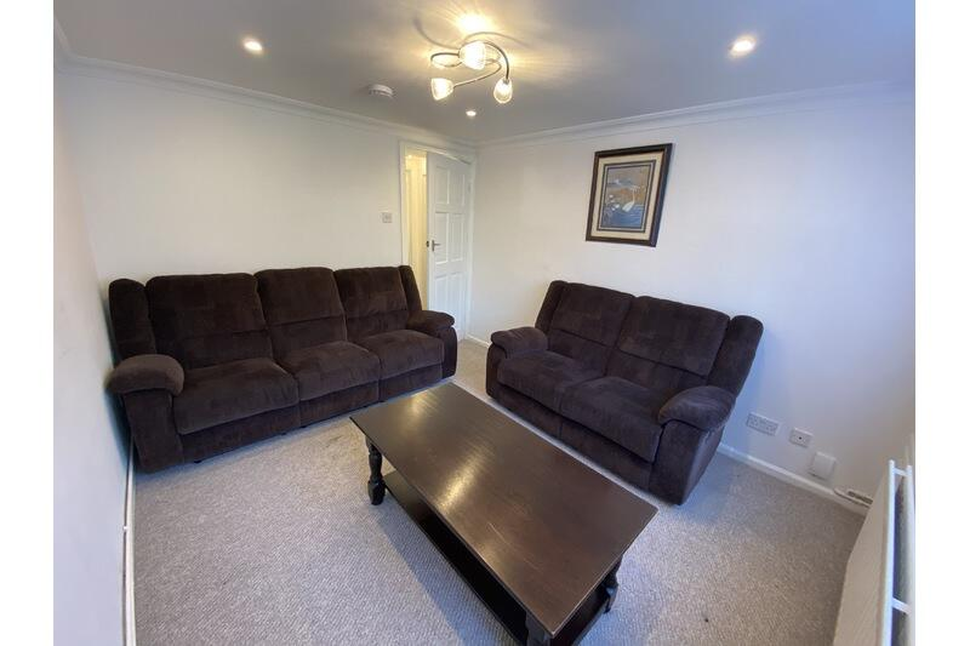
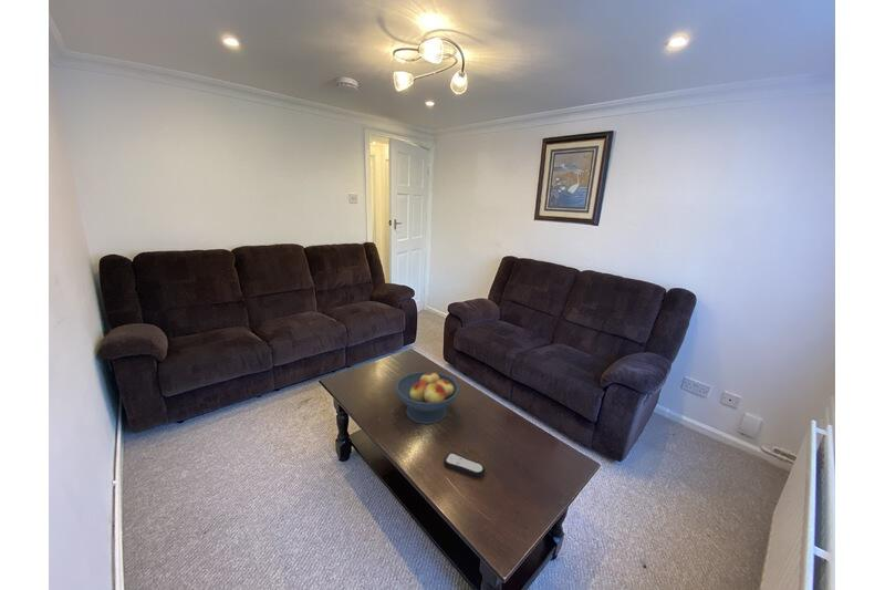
+ remote control (464, 464)
+ fruit bowl (427, 394)
